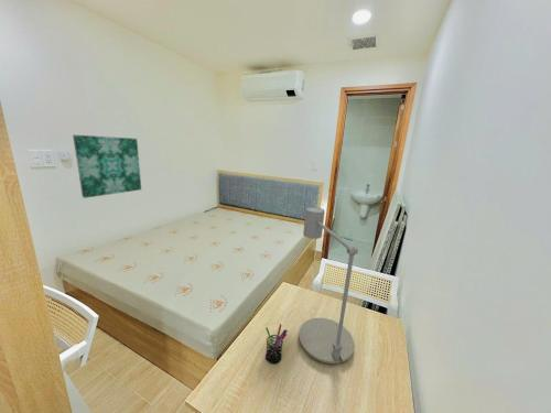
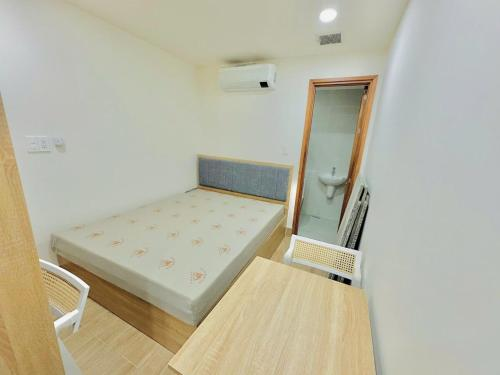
- wall art (111, 165)
- desk lamp (345, 282)
- pen holder (273, 340)
